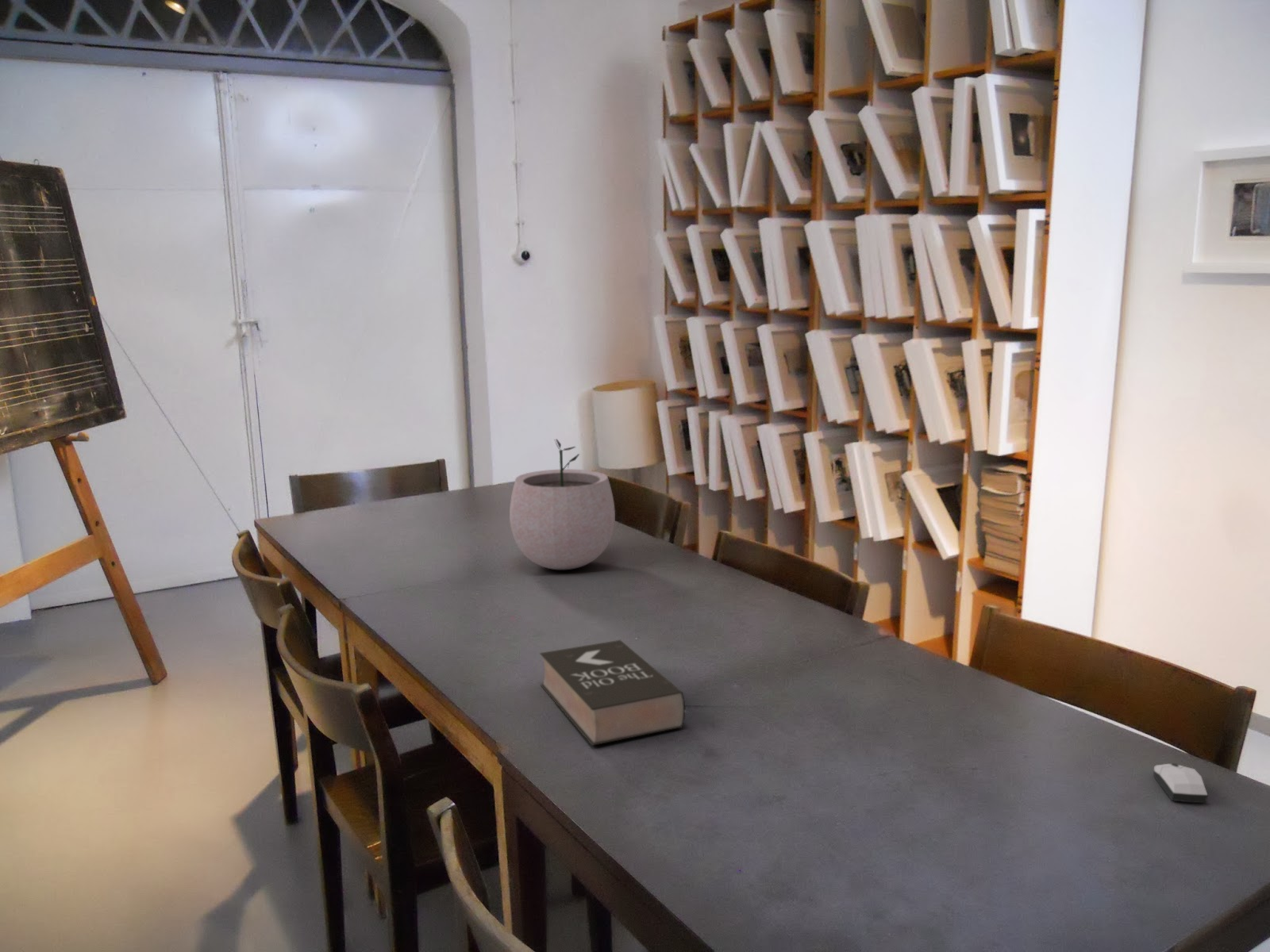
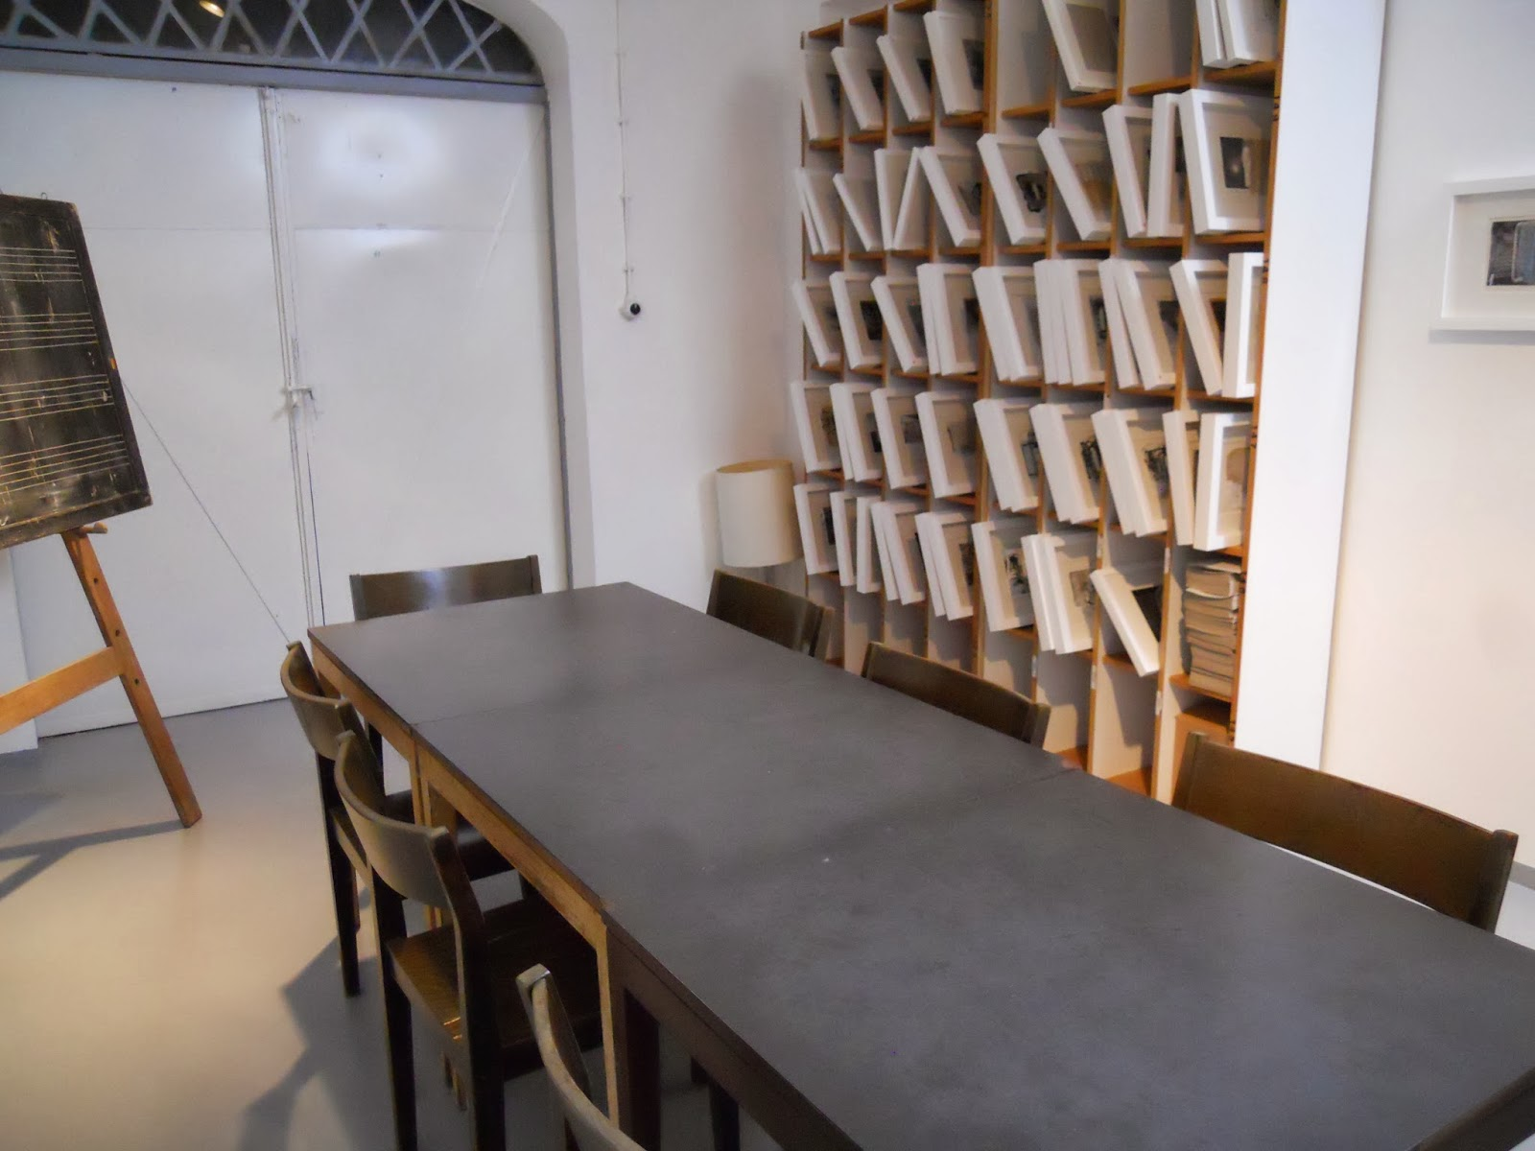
- plant pot (562, 502)
- computer mouse (1180, 777)
- book (609, 688)
